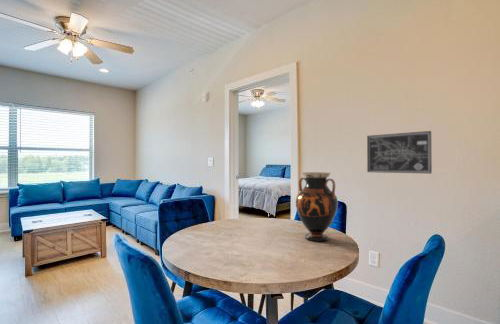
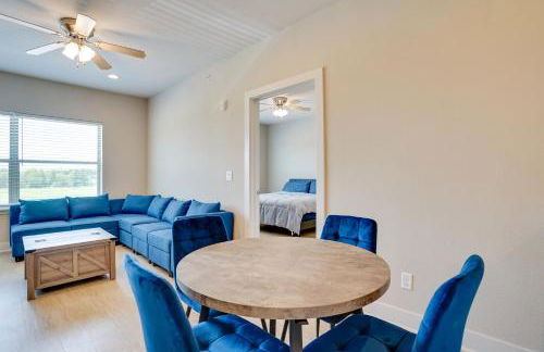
- wall art (396, 153)
- vase (316, 205)
